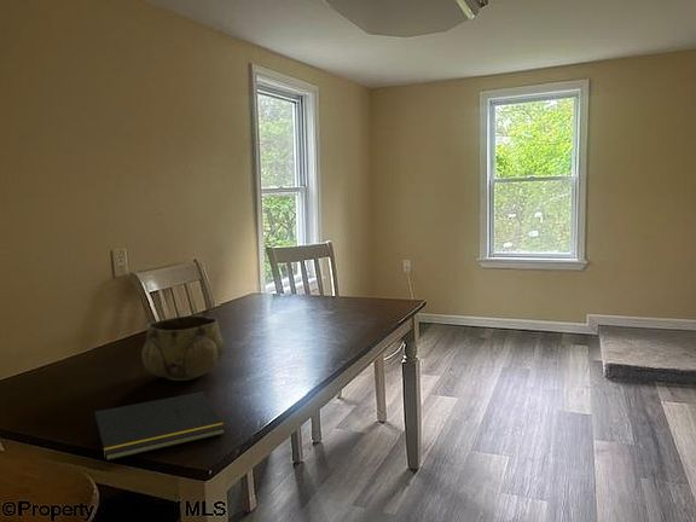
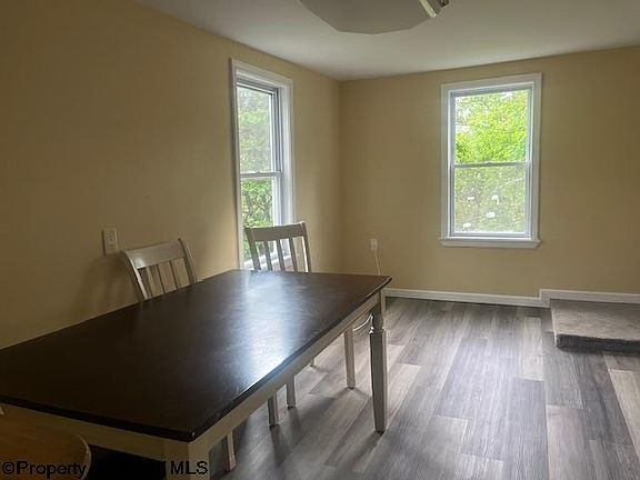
- decorative bowl (184, 348)
- notepad (158, 422)
